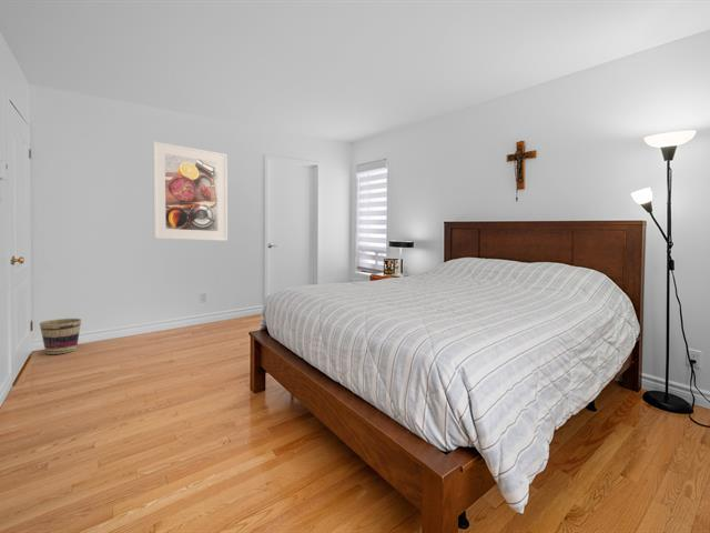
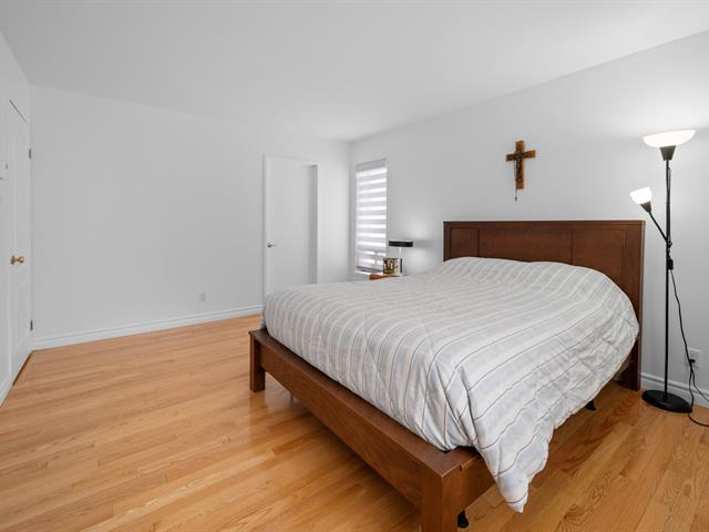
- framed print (192, 193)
- basket (61, 335)
